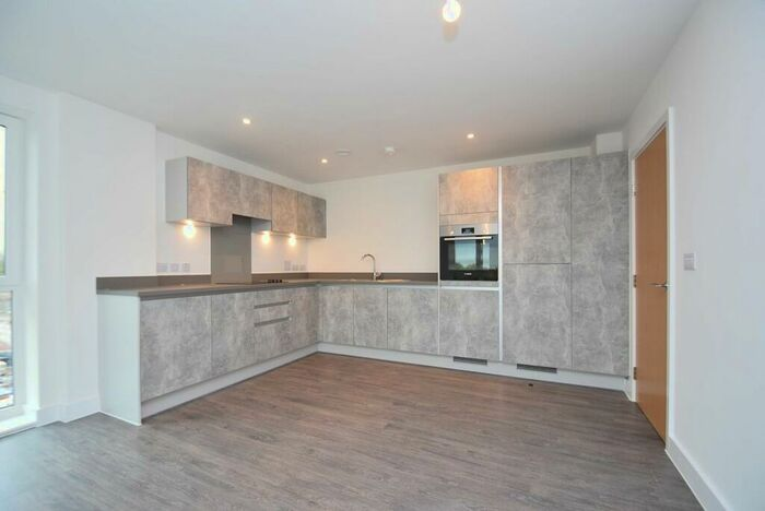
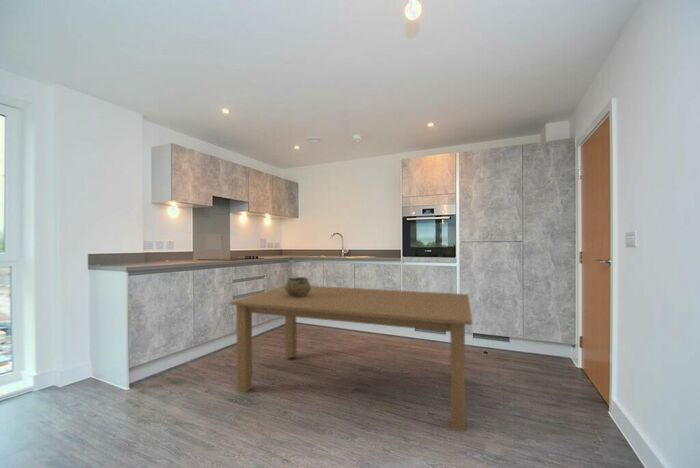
+ dining table (355, 322)
+ decorative bowl (298, 286)
